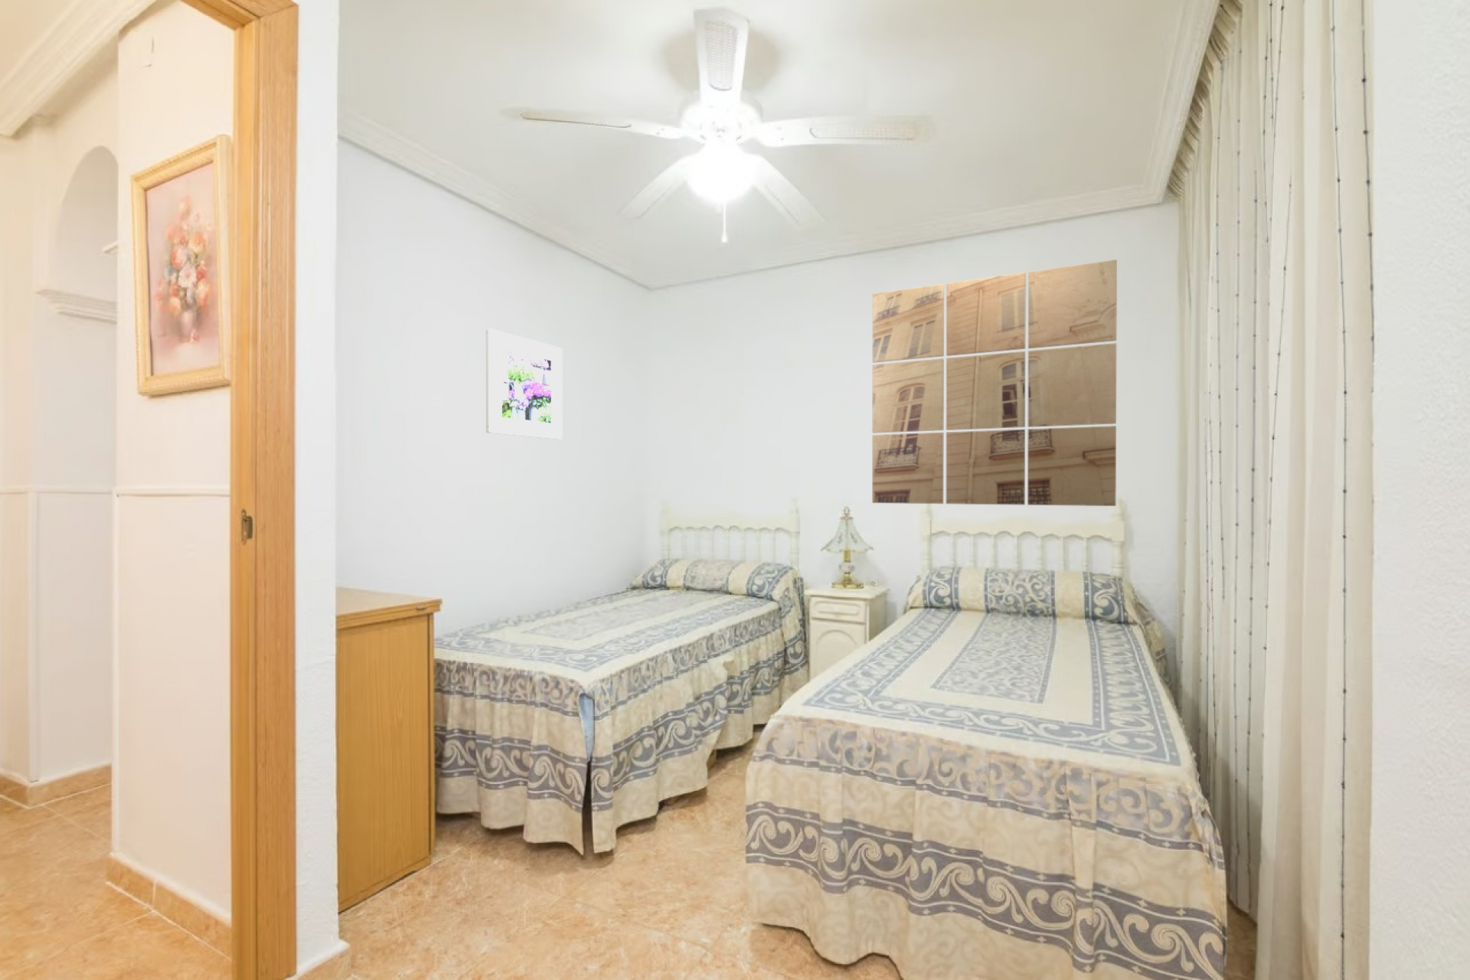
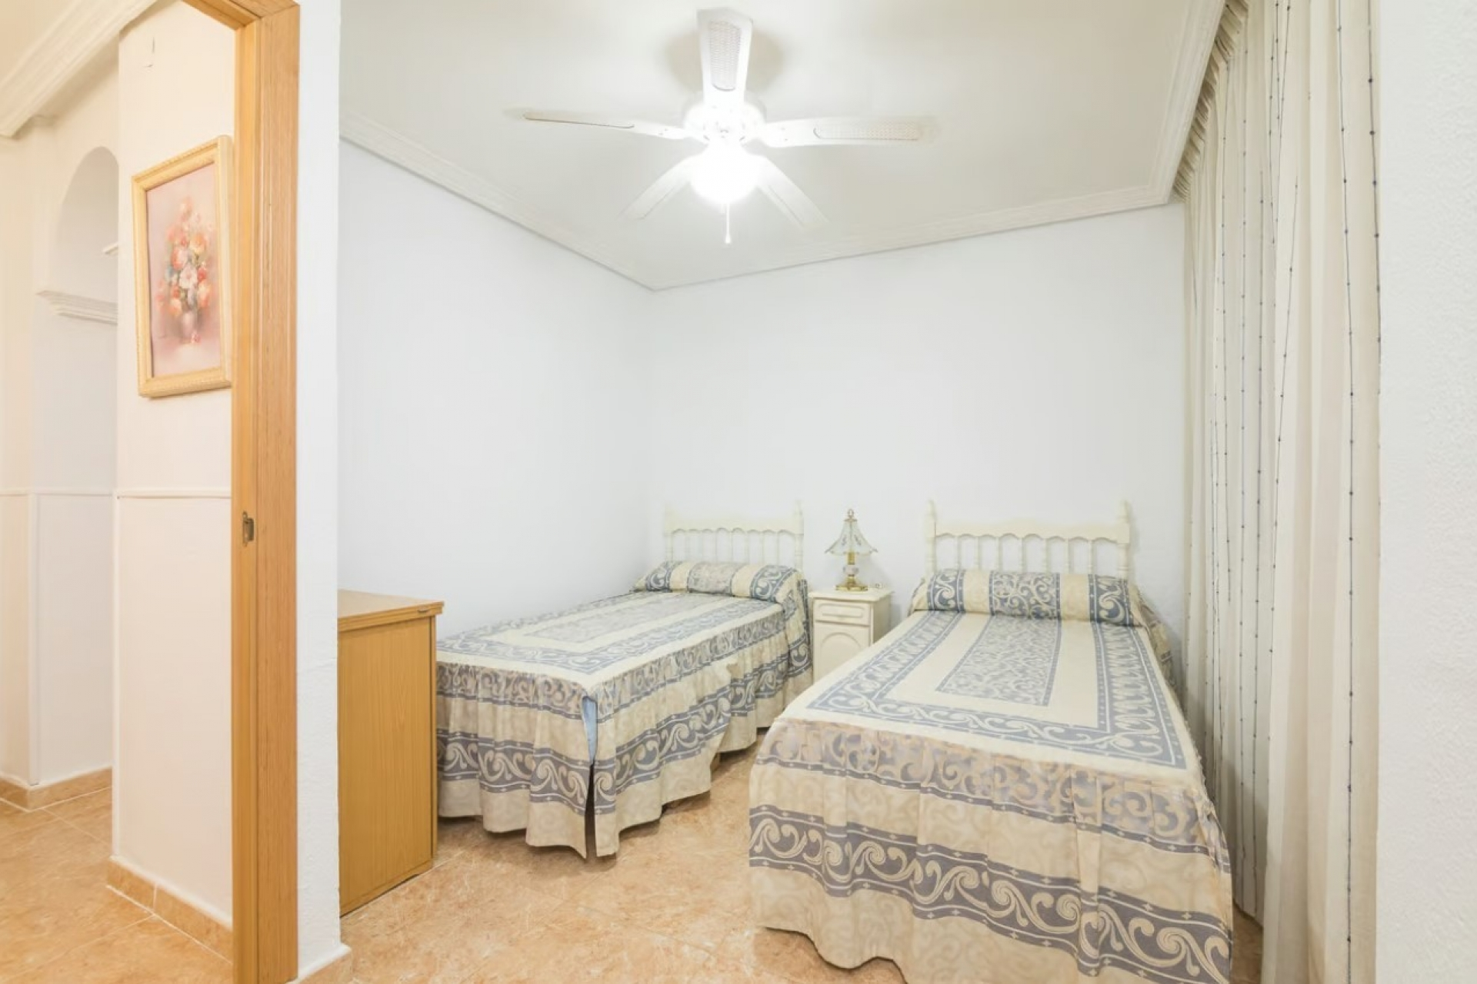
- wall art (984, 392)
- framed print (527, 387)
